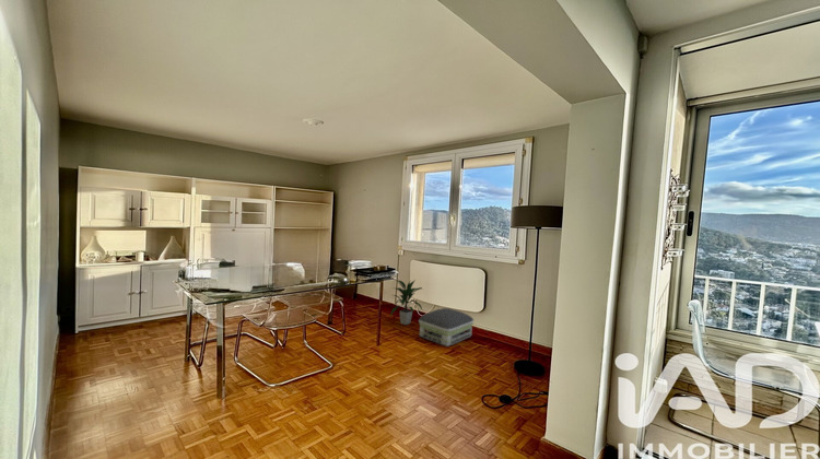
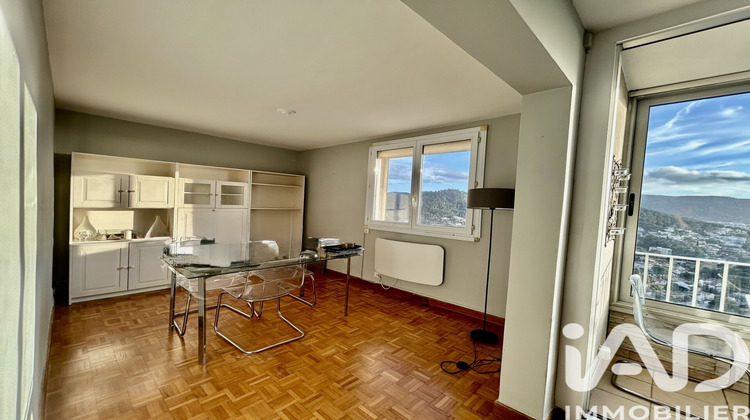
- air purifier (446, 323)
- indoor plant (405, 299)
